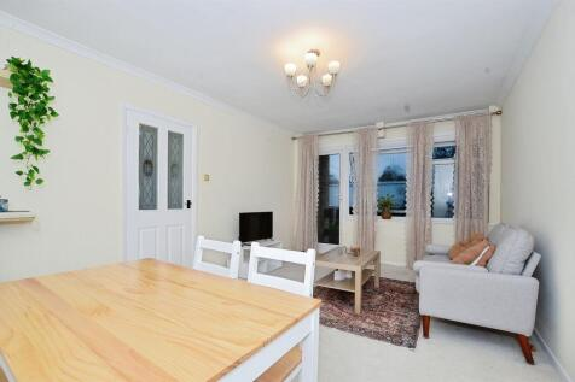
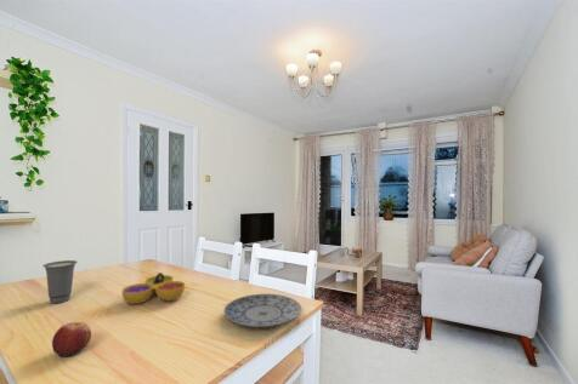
+ apple (72, 337)
+ cup (59, 281)
+ decorative bowl (159, 286)
+ plate (262, 311)
